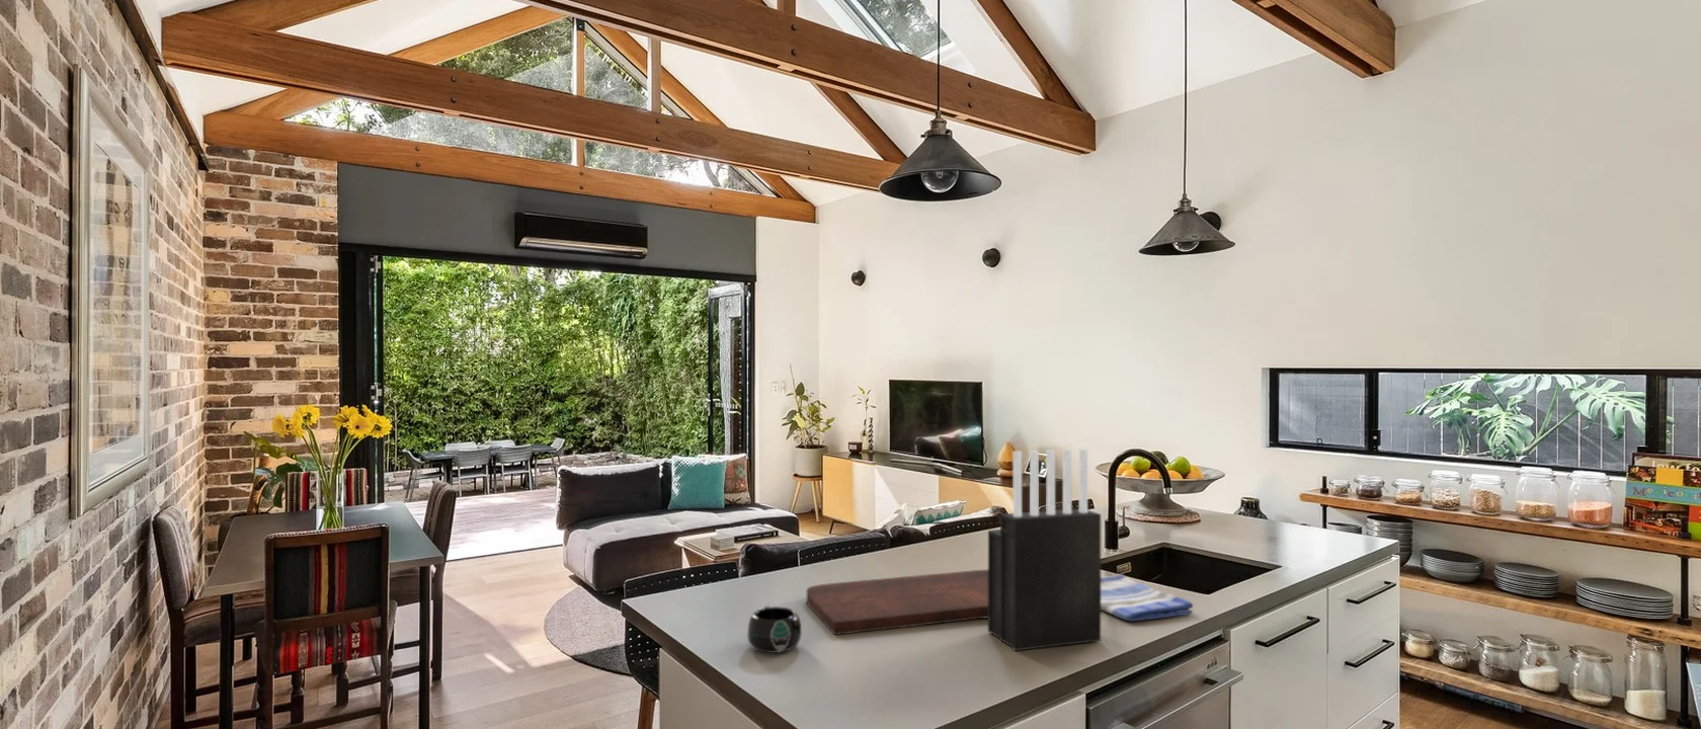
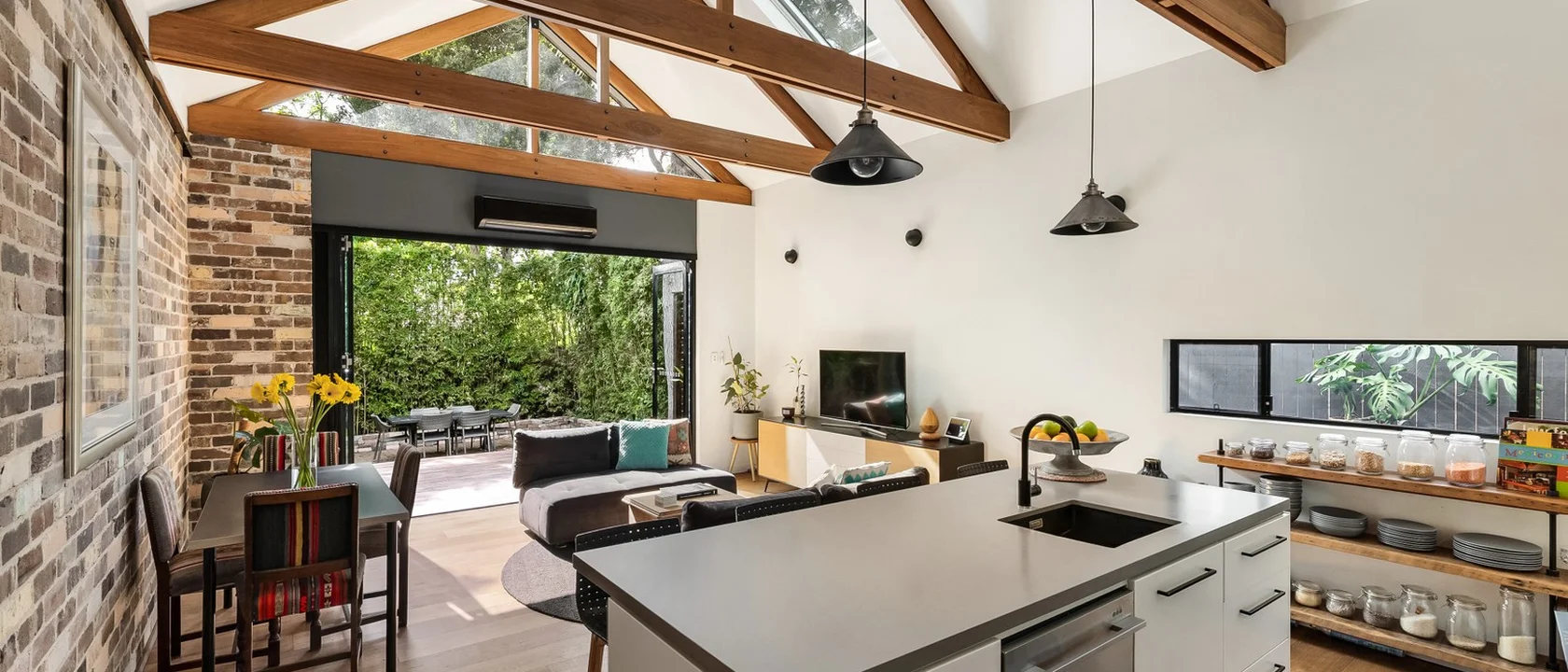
- dish towel (1124, 596)
- mug (772, 628)
- cutting board (929, 597)
- knife block (1040, 540)
